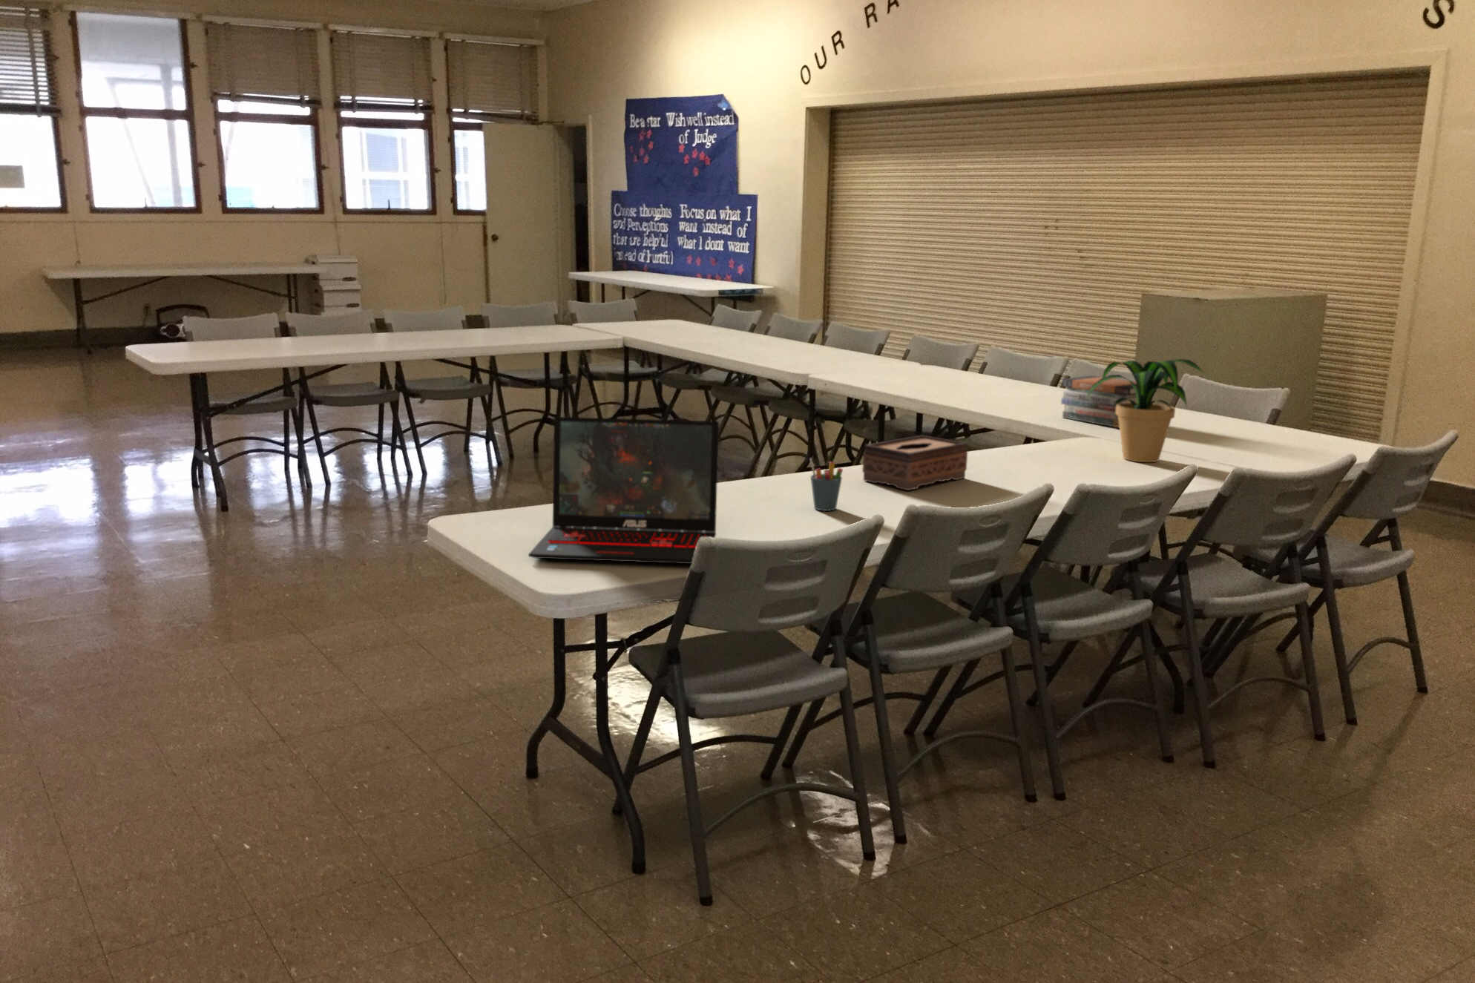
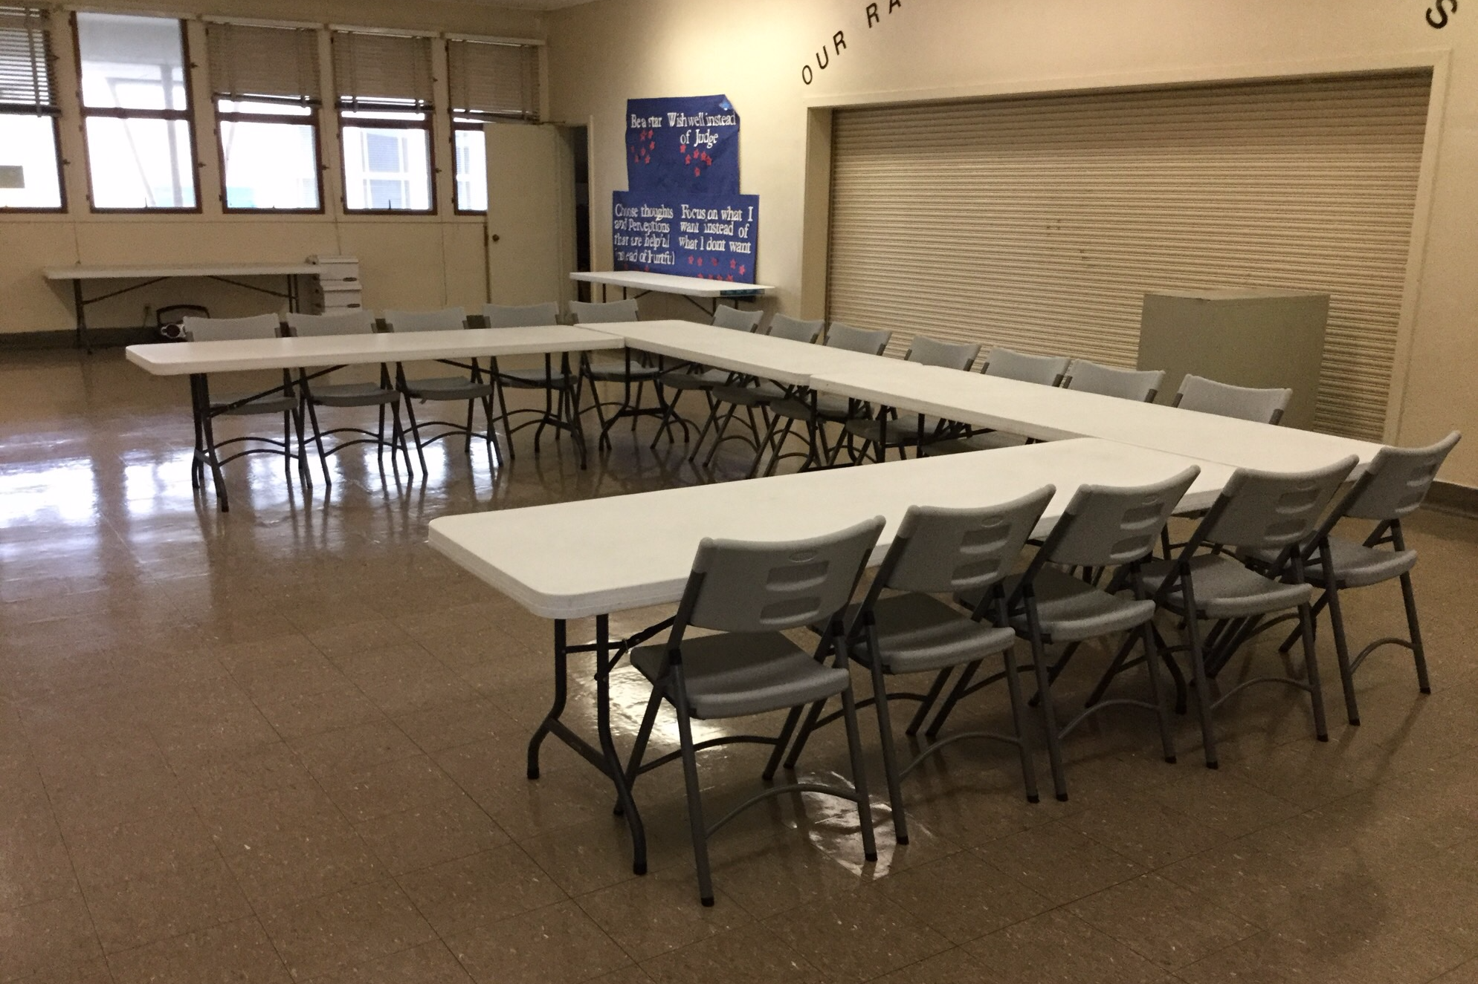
- book stack (1107, 400)
- tissue box (915, 462)
- potted plant (1146, 409)
- laptop (627, 488)
- pen holder (826, 484)
